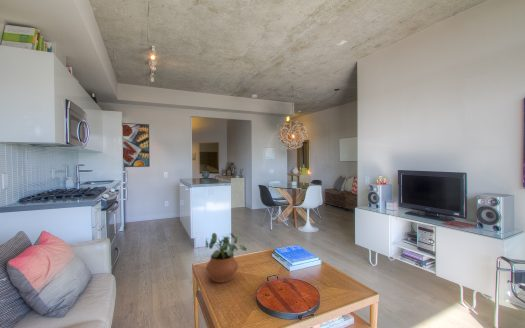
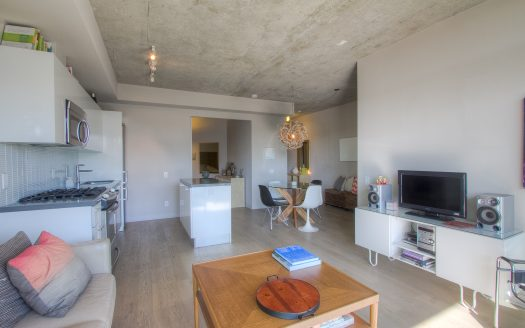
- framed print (133, 145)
- potted plant (226, 255)
